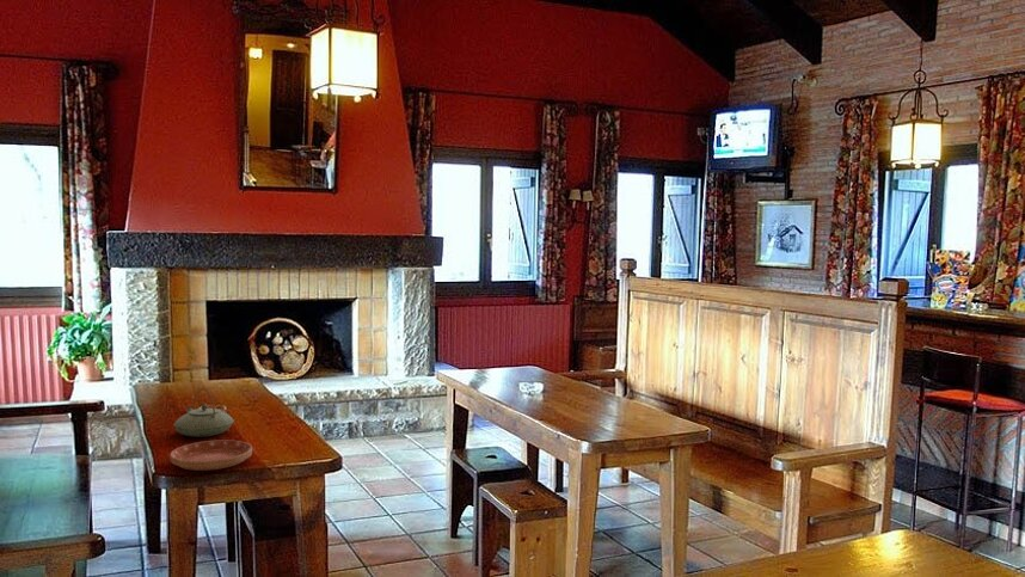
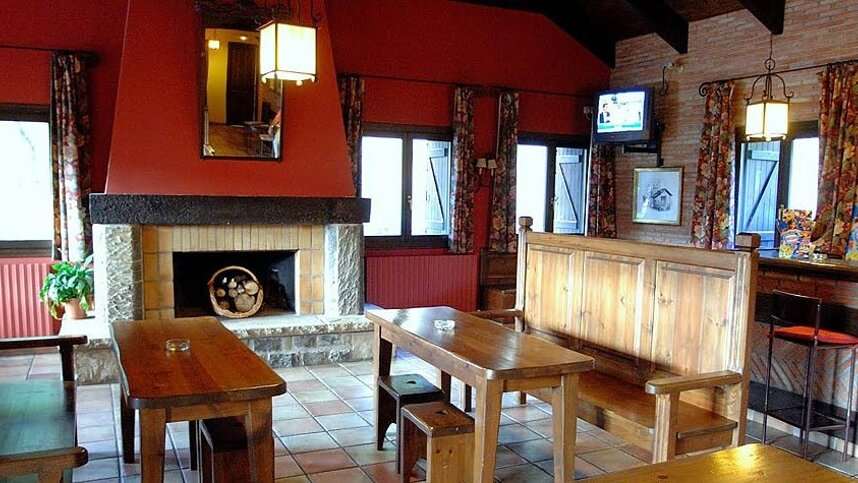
- saucer (211, 455)
- teapot (202, 410)
